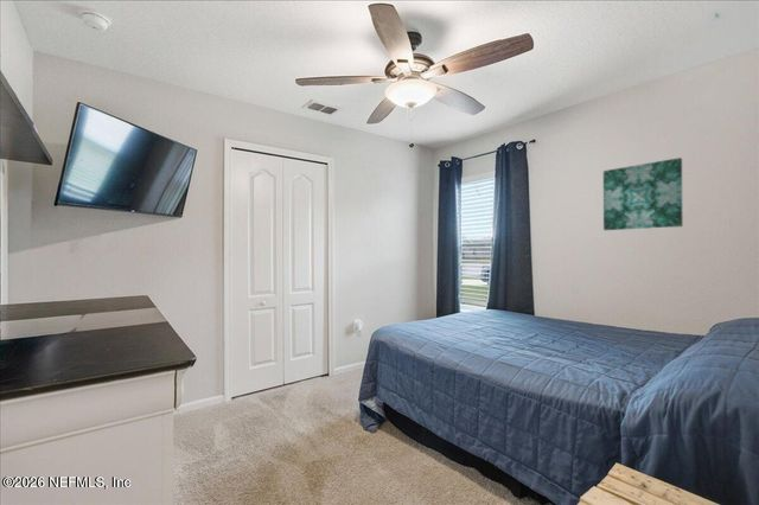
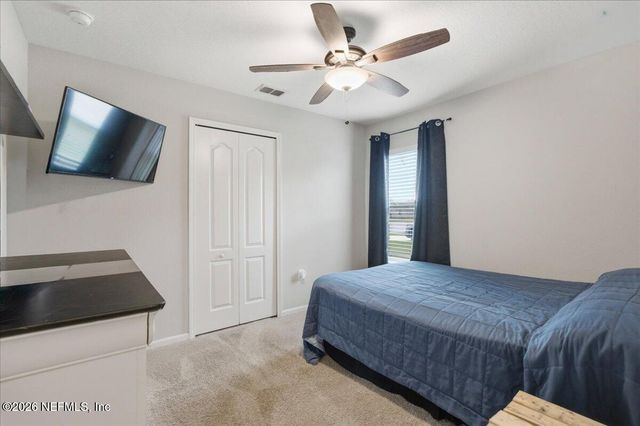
- wall art (639, 197)
